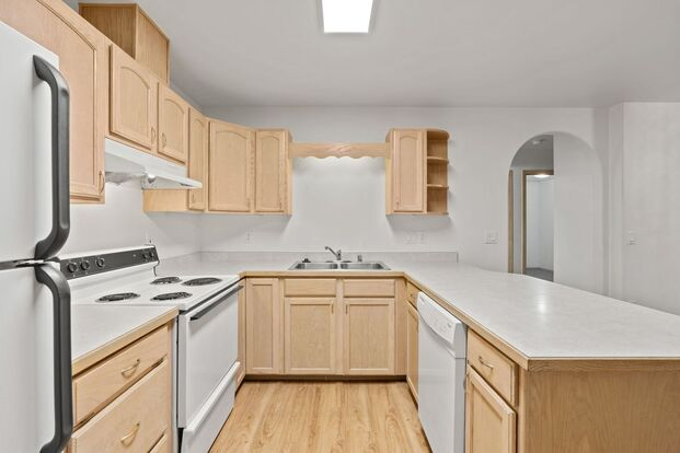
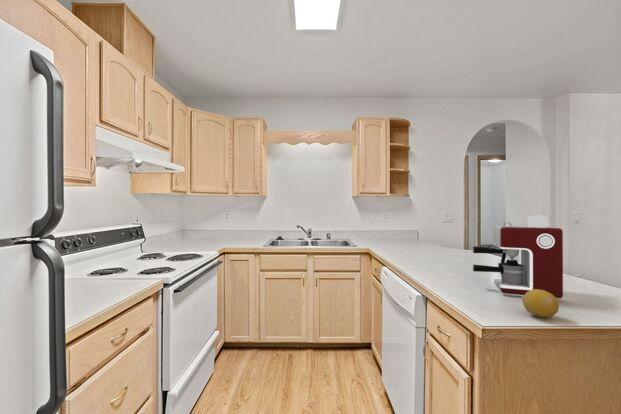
+ coffee maker (512, 252)
+ fruit (540, 303)
